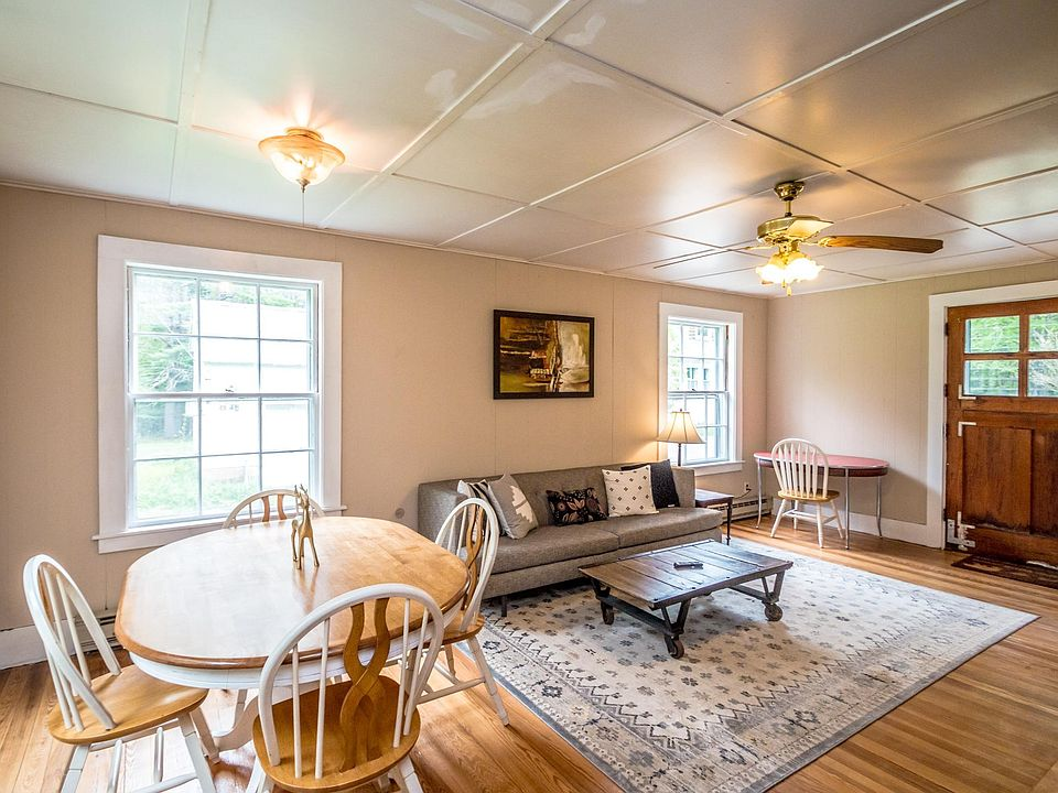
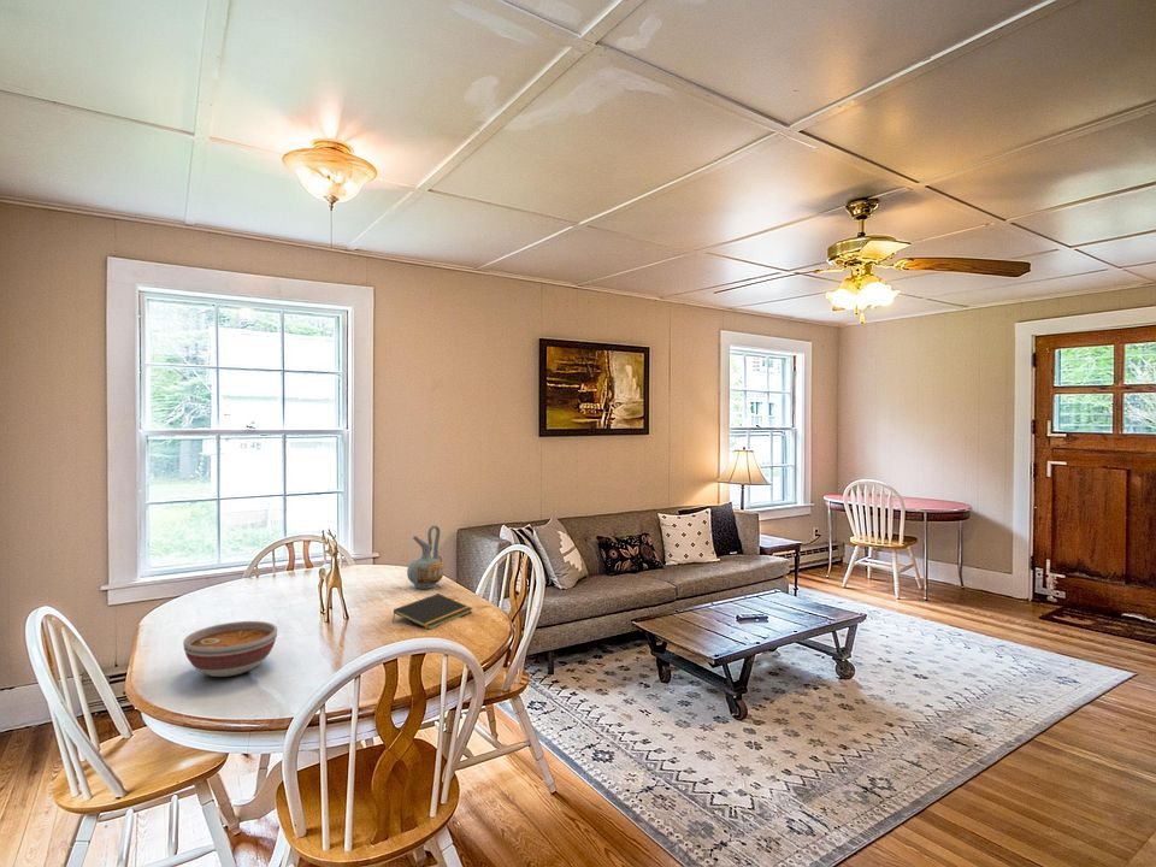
+ bowl (231, 650)
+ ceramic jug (425, 556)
+ notepad (434, 611)
